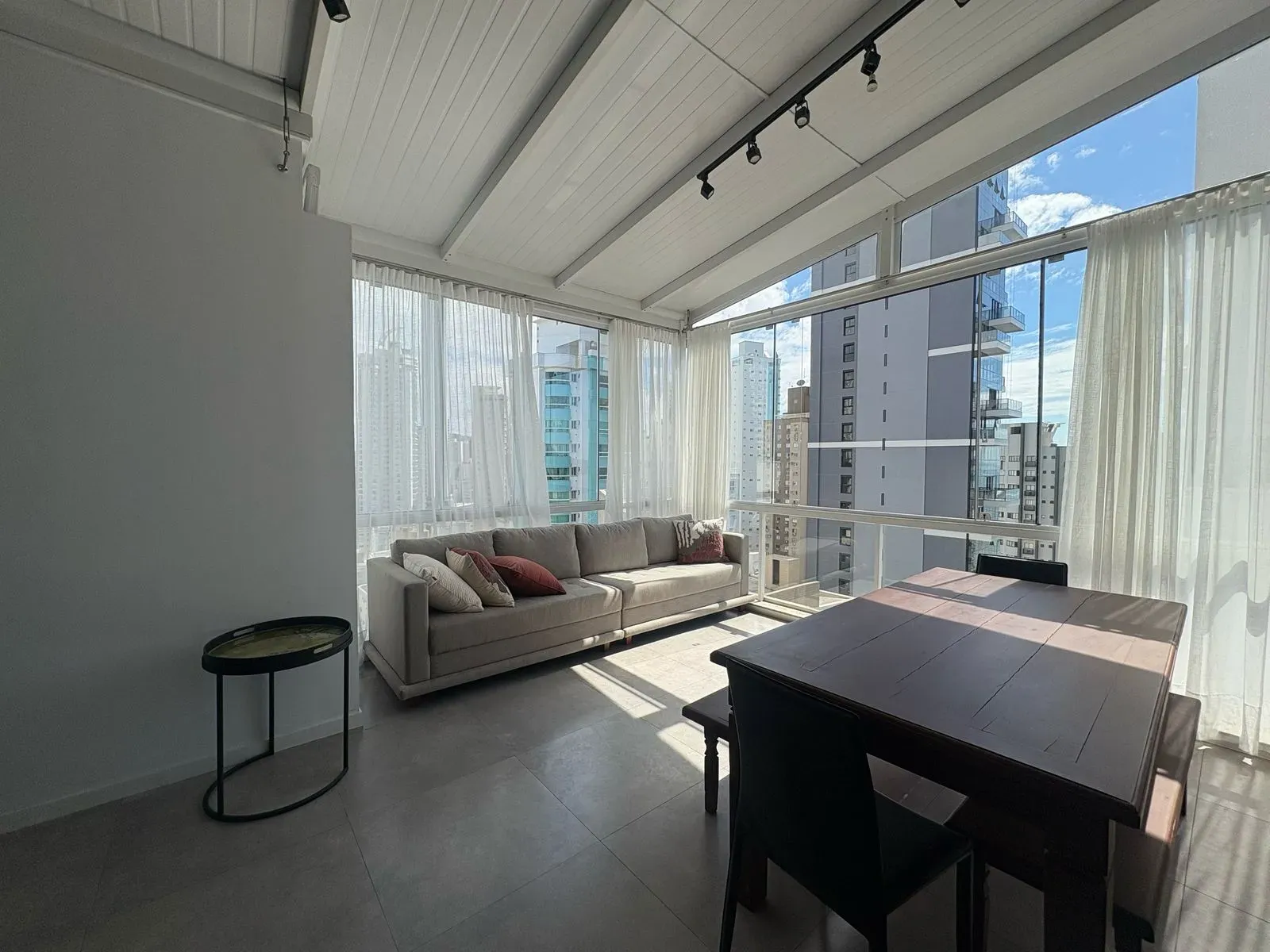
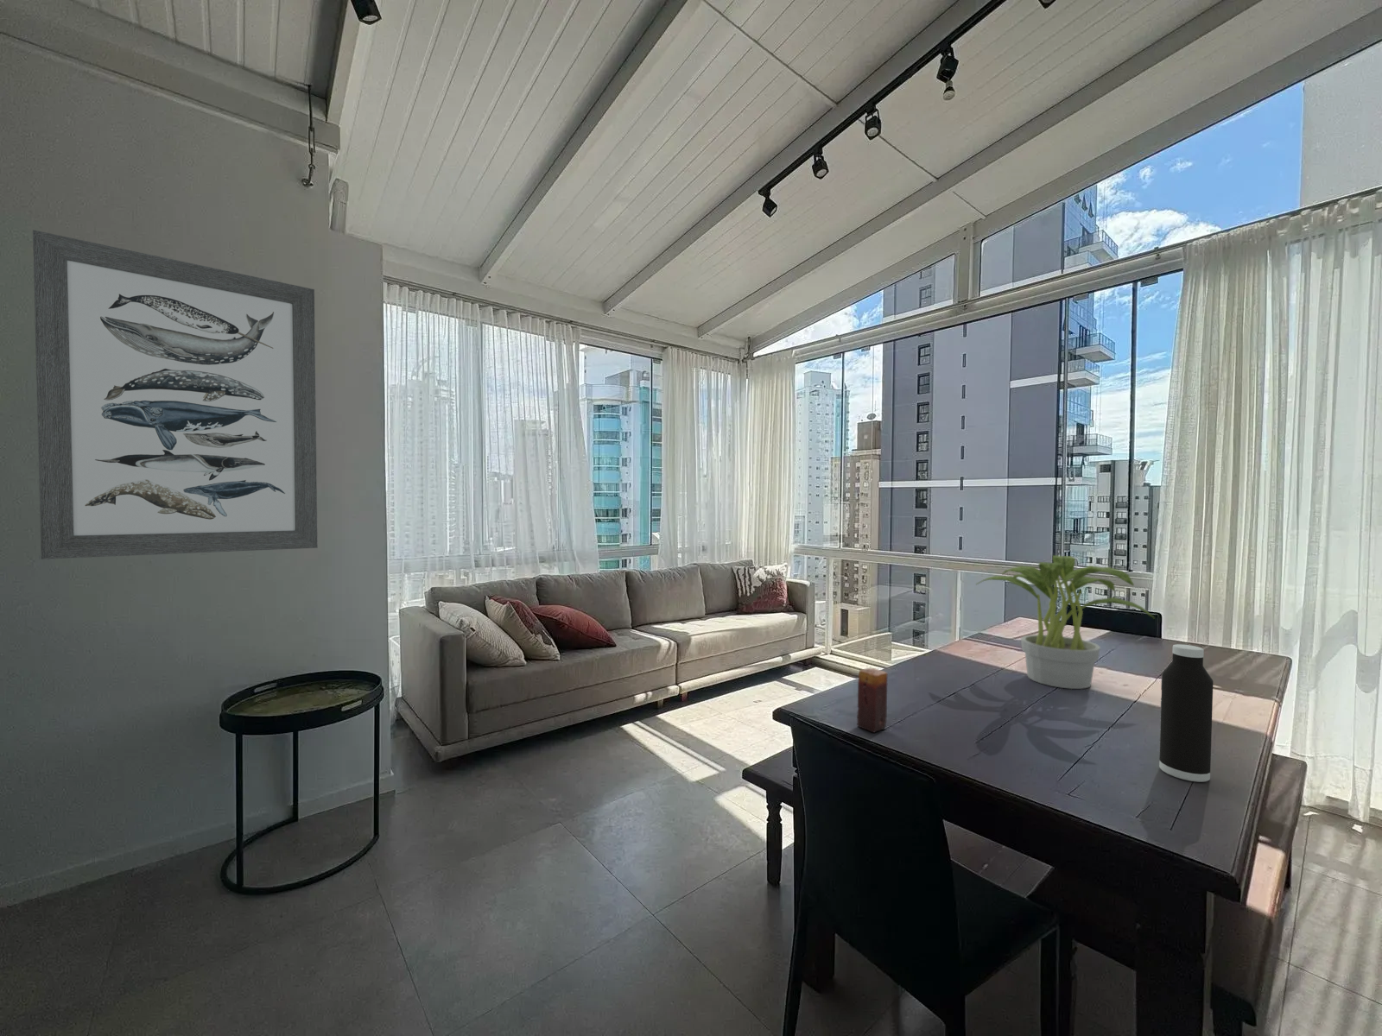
+ potted plant (1058, 619)
+ wall art (193, 409)
+ water bottle (1185, 710)
+ candle (873, 699)
